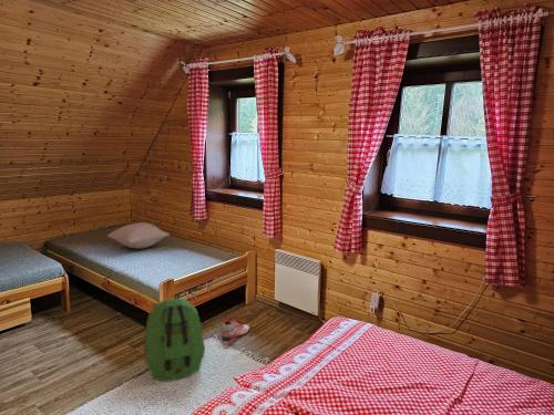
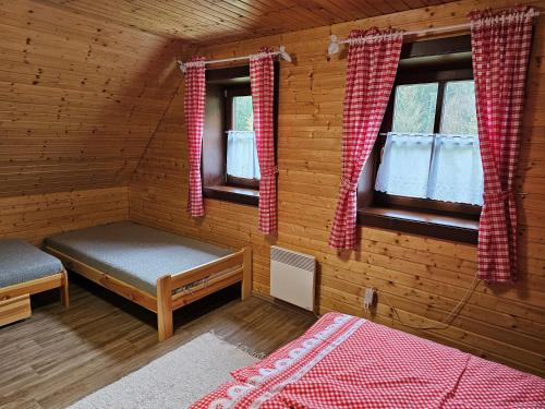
- pillow (138, 235)
- sneaker (236, 325)
- backpack (173, 332)
